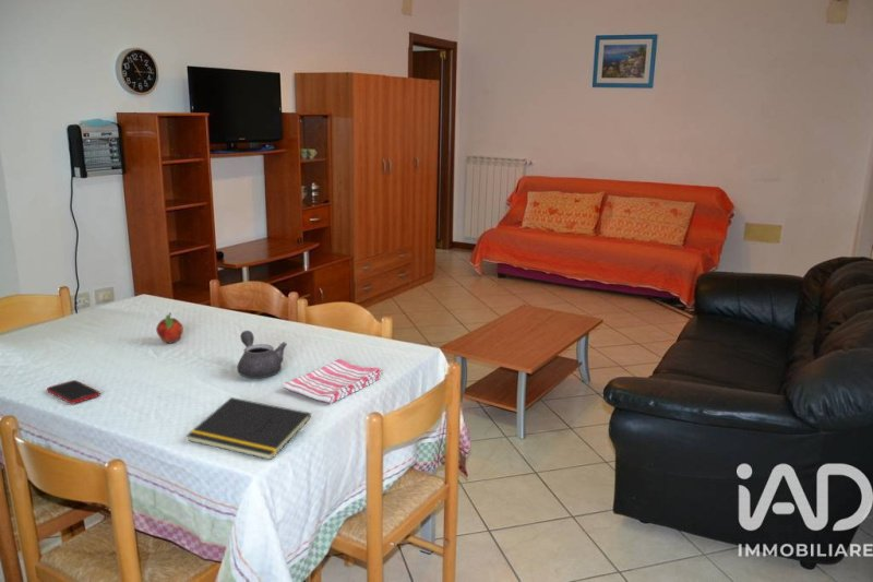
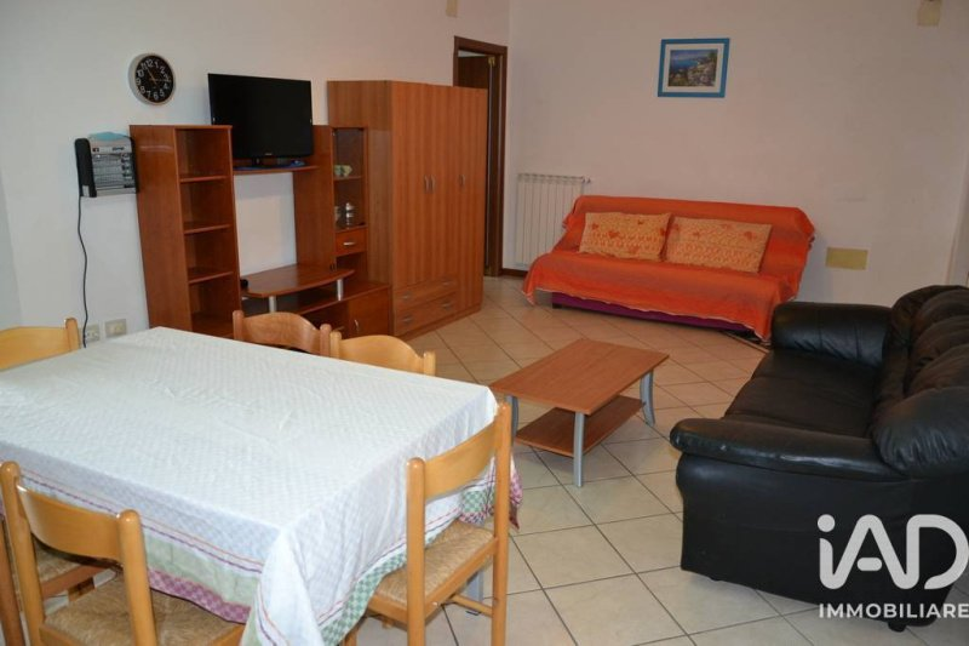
- fruit (169, 328)
- cell phone (73, 391)
- teapot (258, 353)
- notepad (249, 426)
- dish towel (333, 378)
